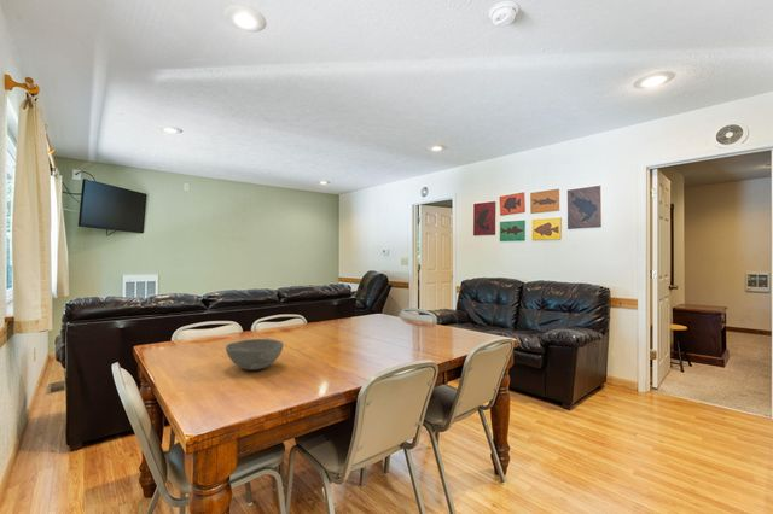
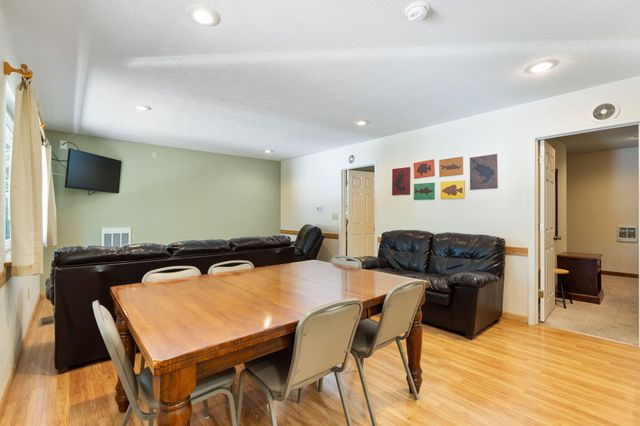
- bowl (255, 355)
